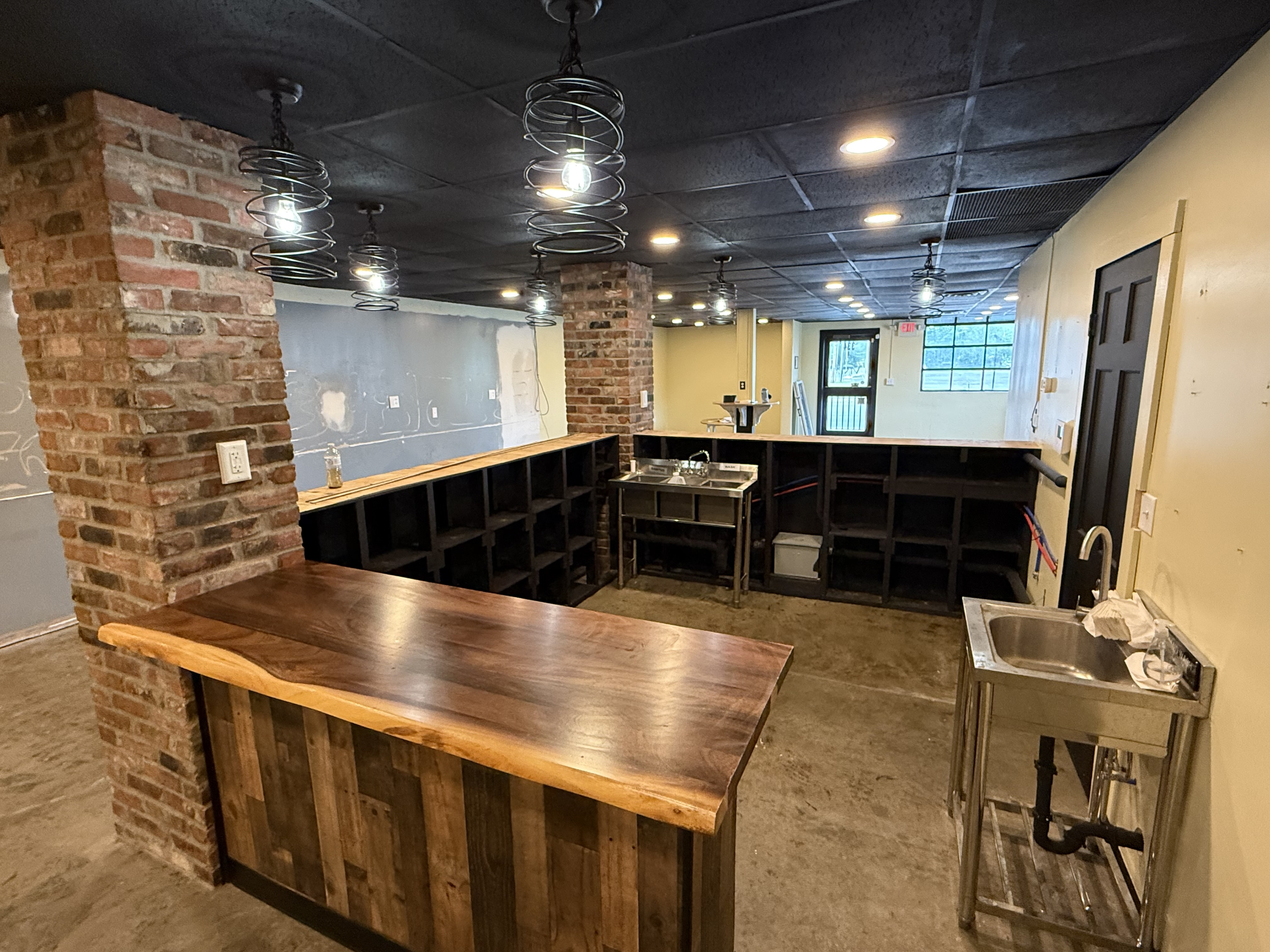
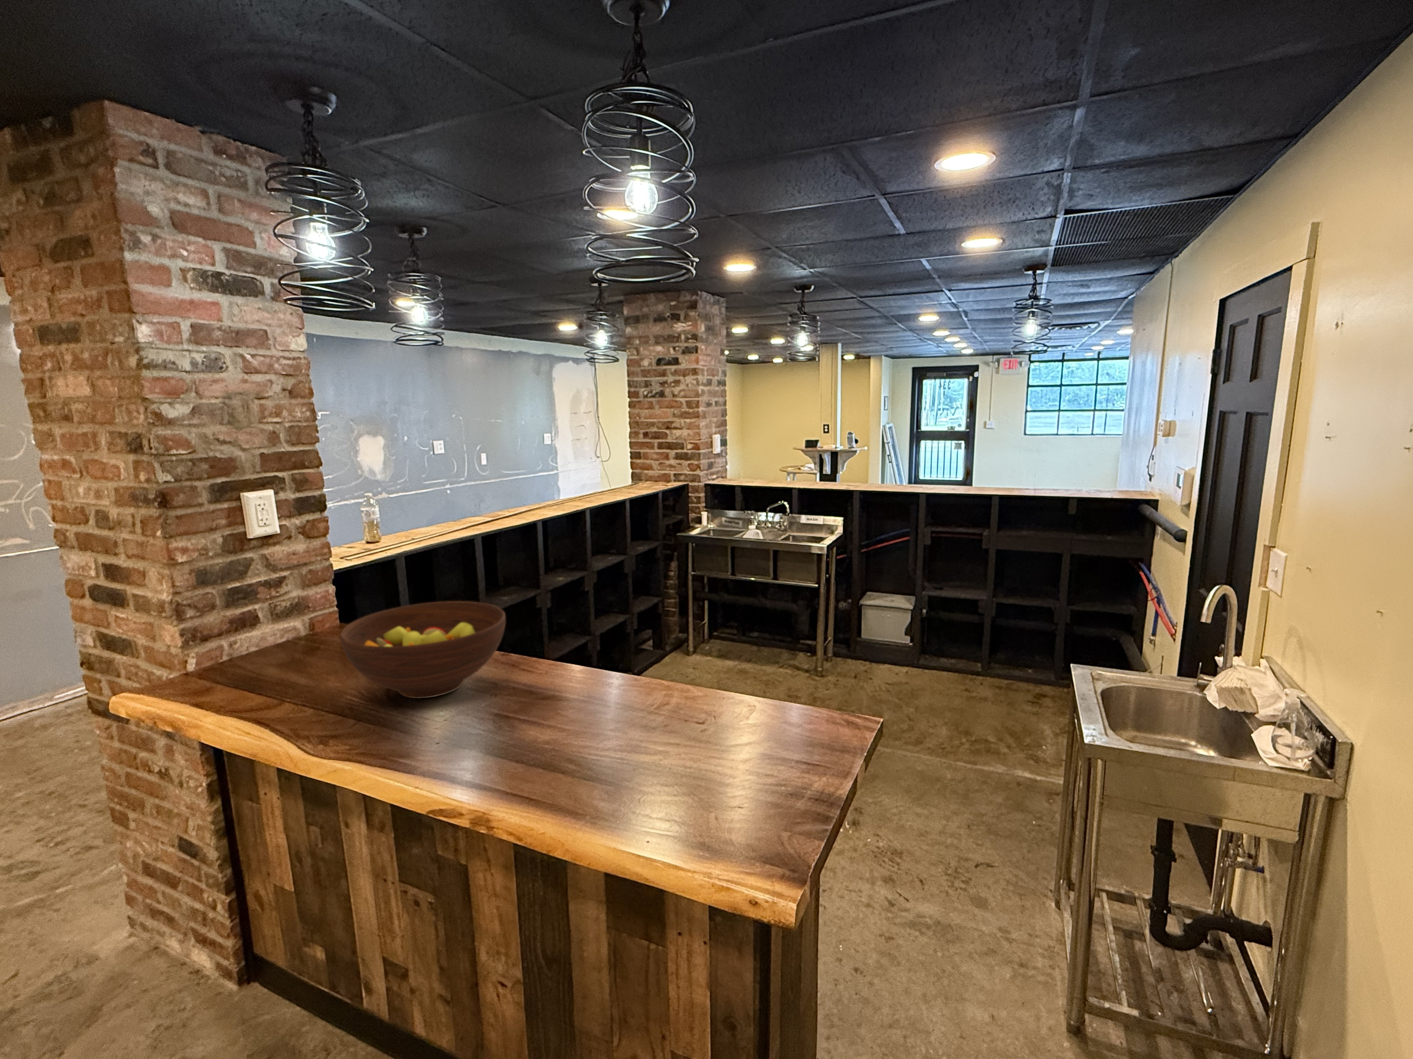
+ fruit bowl (428, 655)
